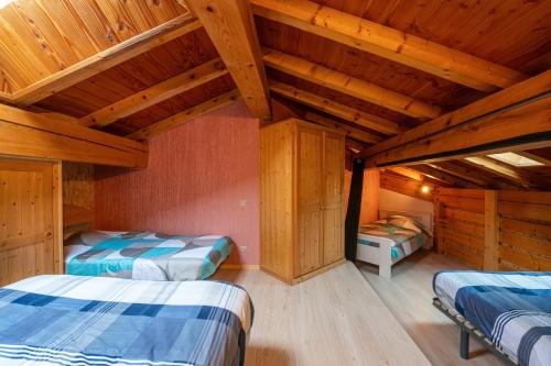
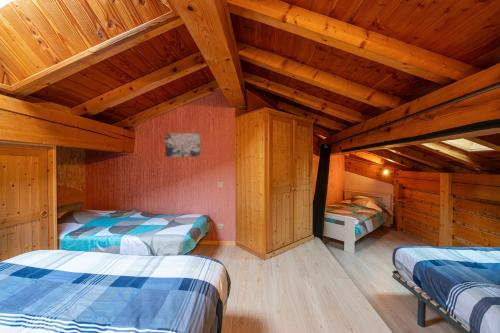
+ wall art (182, 145)
